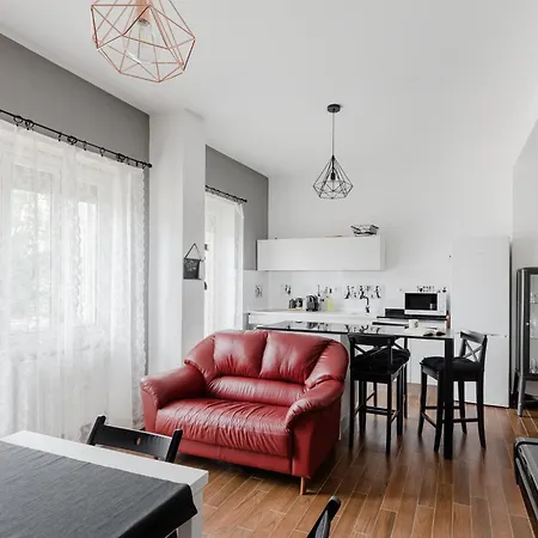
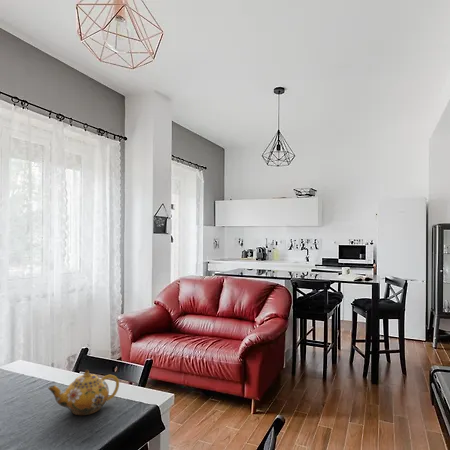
+ teapot (85, 389)
